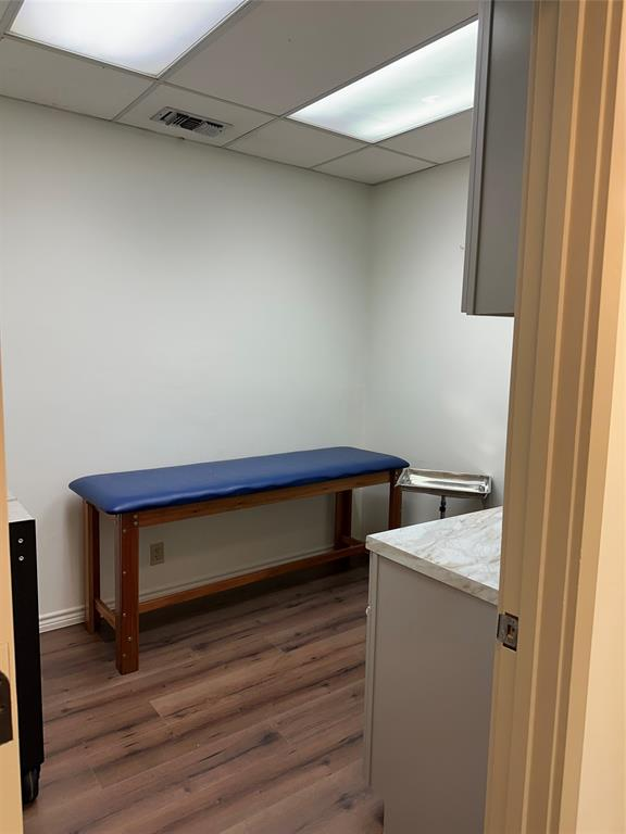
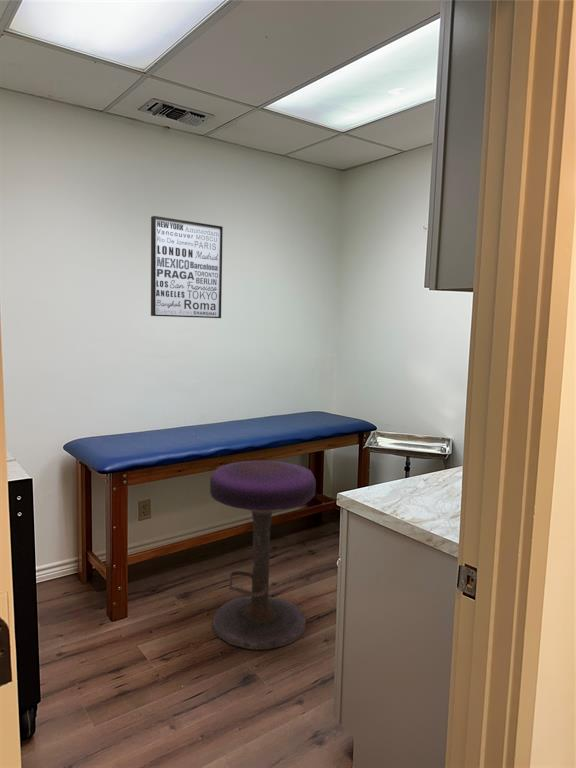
+ stool (261, 545)
+ wall art (187, 269)
